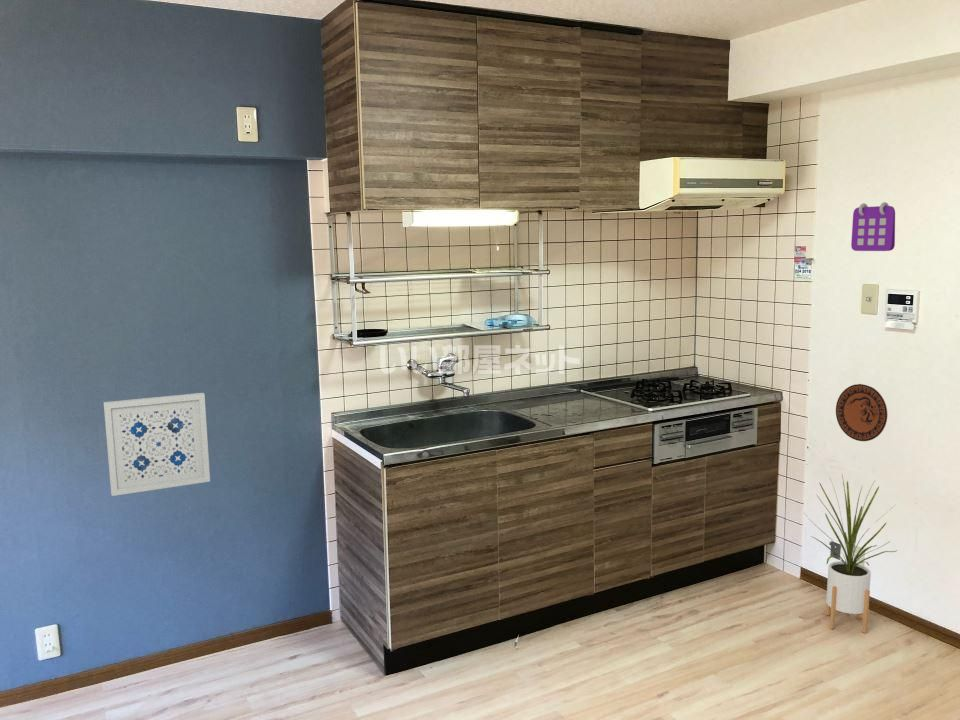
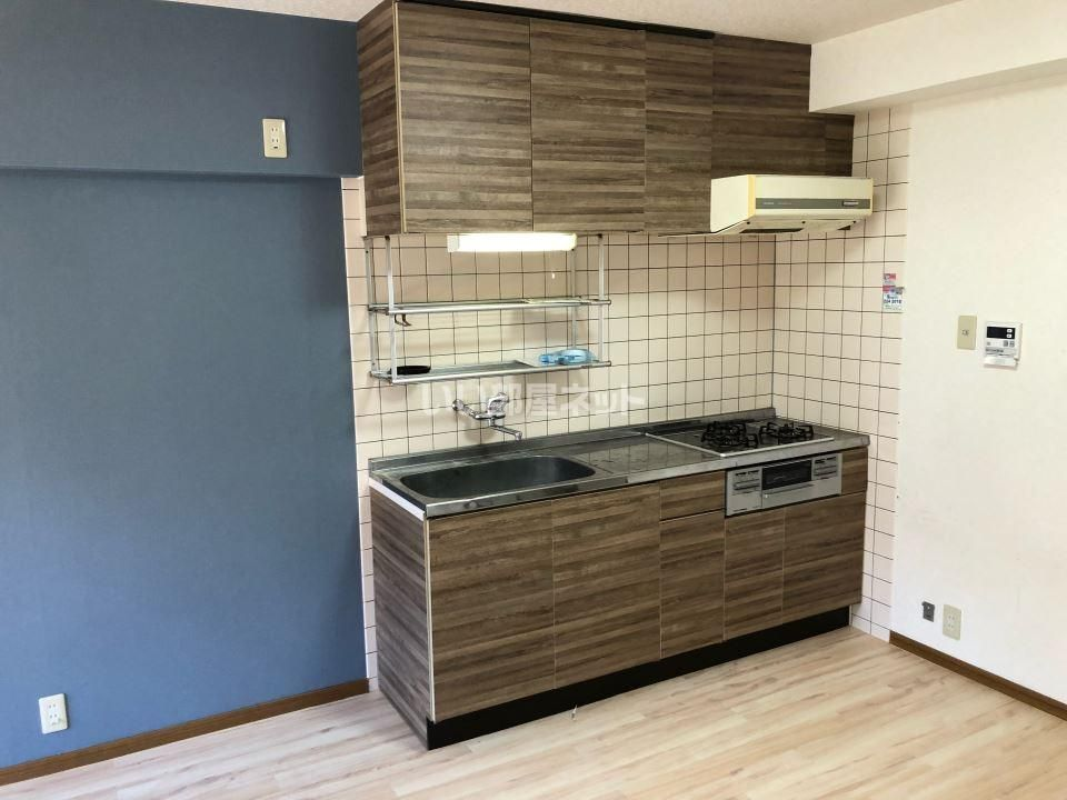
- calendar (872, 227)
- house plant (853, 551)
- wall art (158, 443)
- decorative plate (861, 412)
